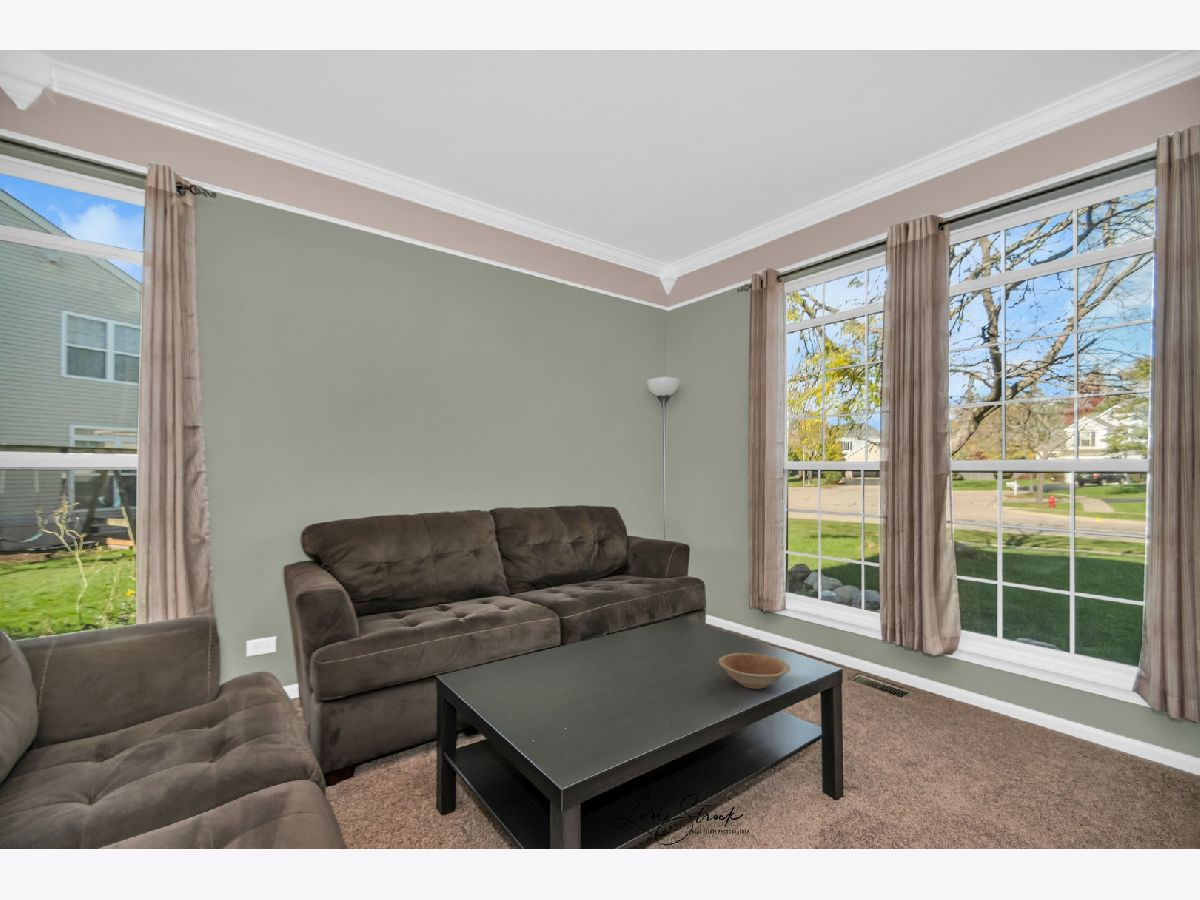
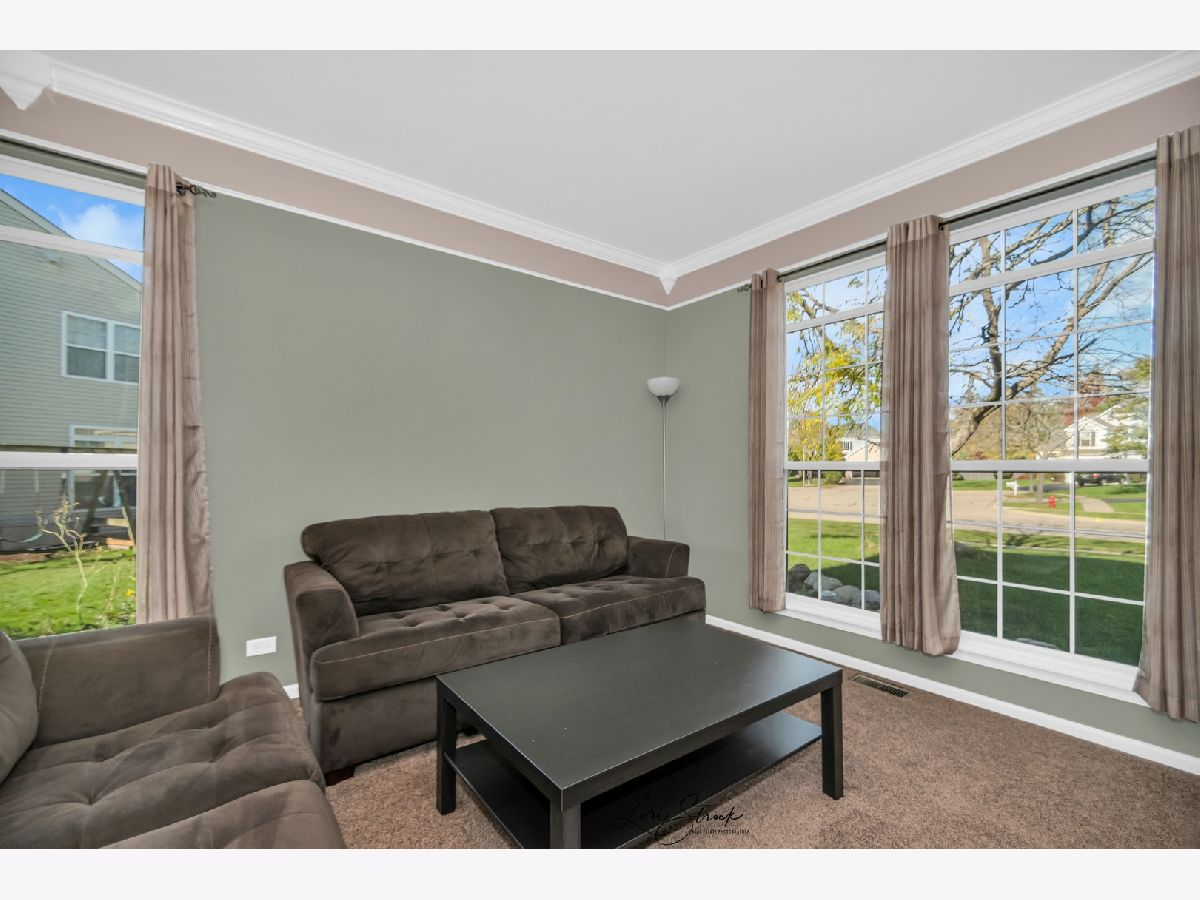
- bowl (753, 672)
